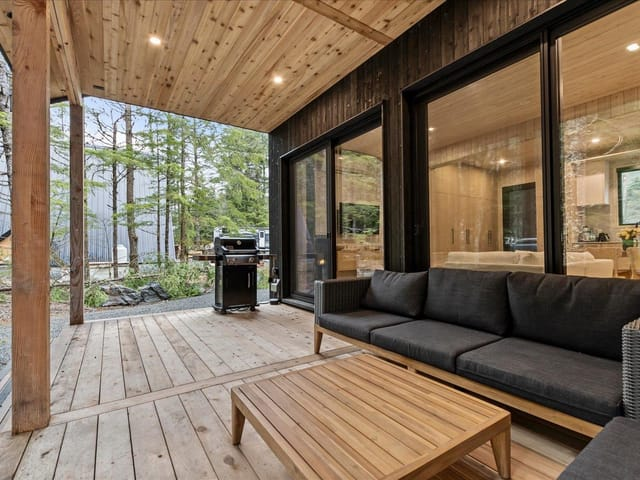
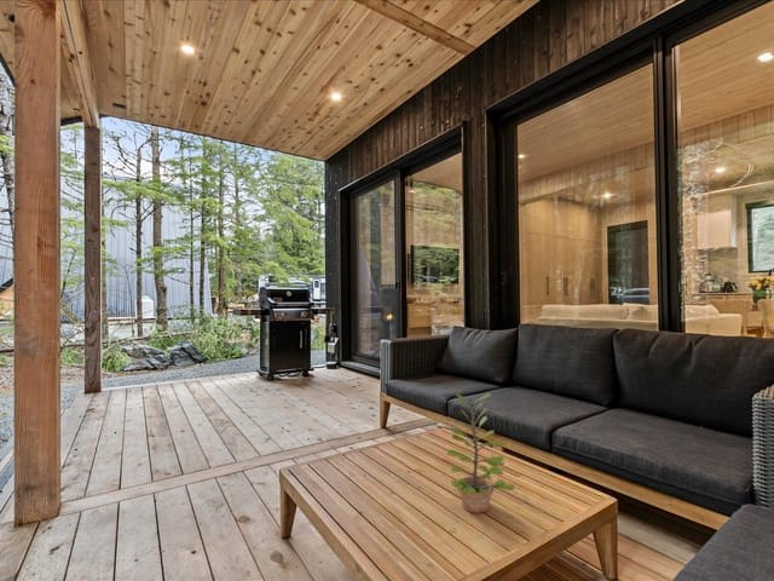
+ plant (479, 449)
